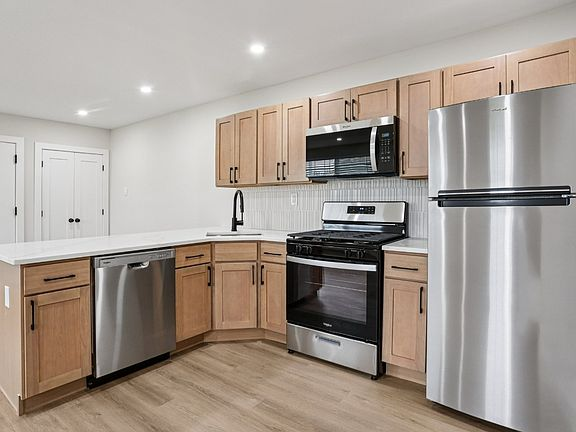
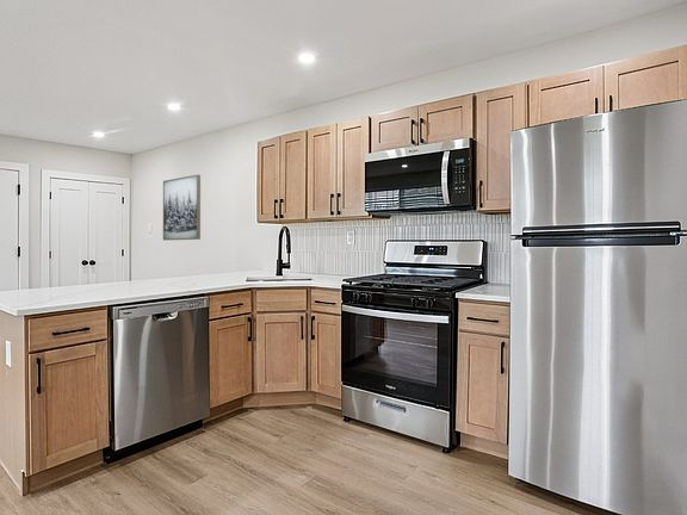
+ wall art (180, 209)
